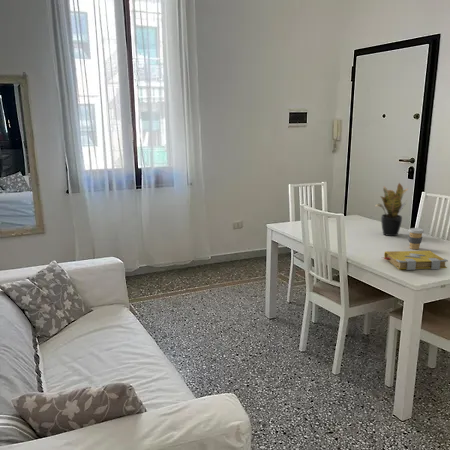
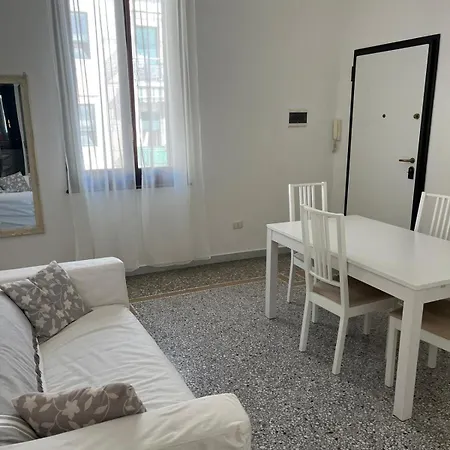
- coffee cup (415, 238)
- spell book (412, 259)
- potted plant (391, 207)
